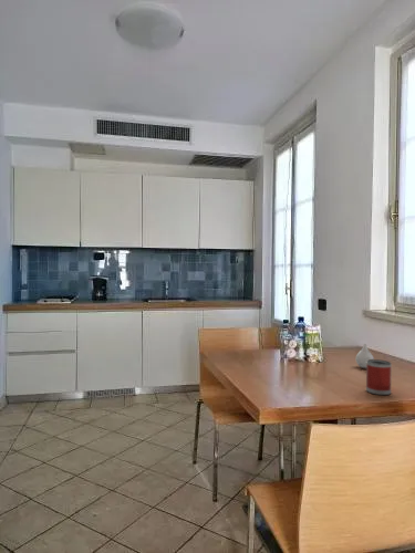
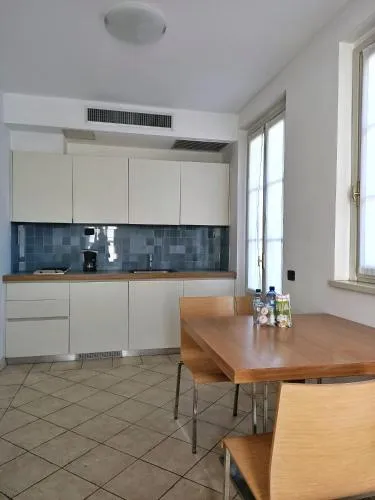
- mug (378, 375)
- vase (364, 355)
